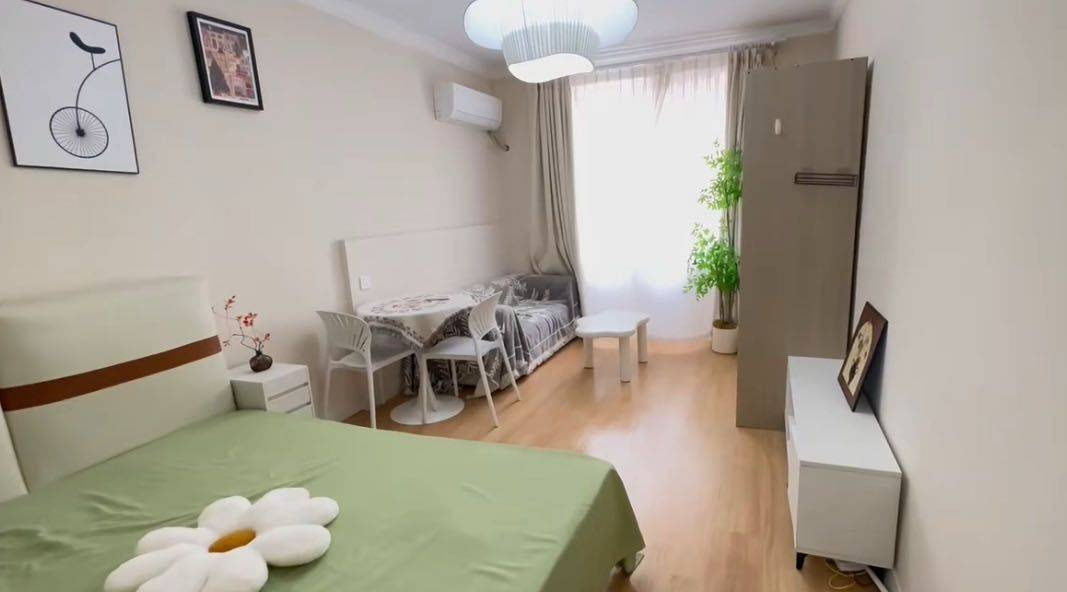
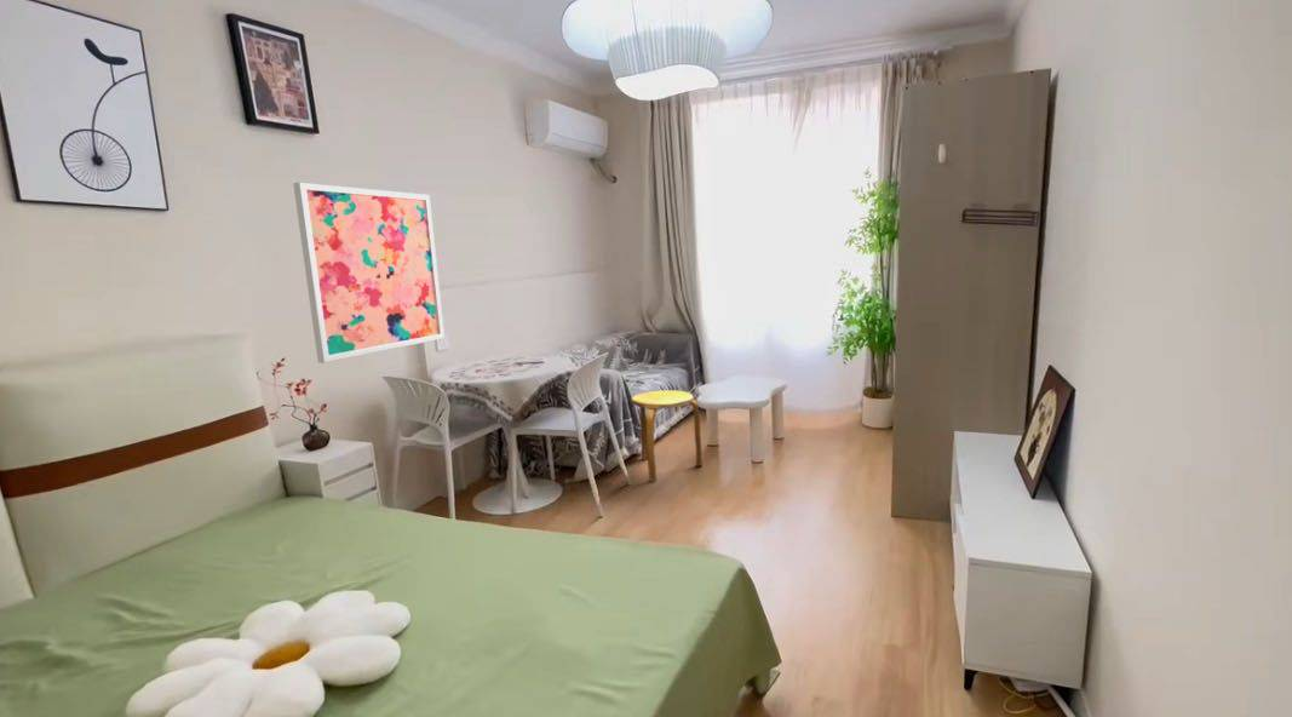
+ wall art (378, 270)
+ stool (654, 431)
